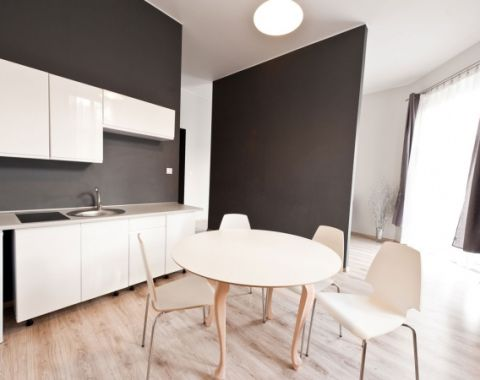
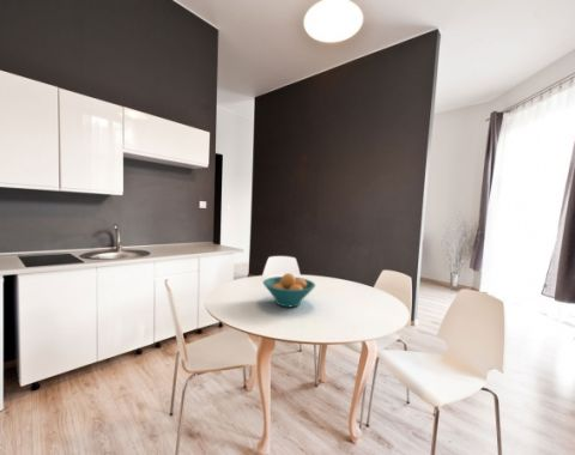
+ fruit bowl (289, 287)
